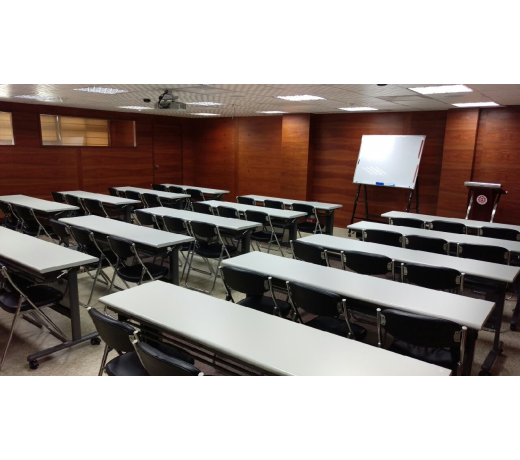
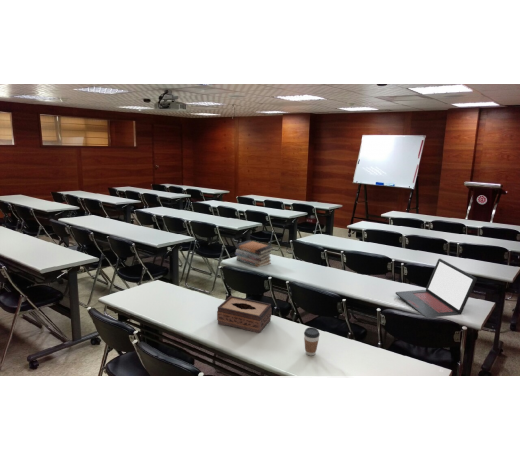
+ tissue box (244, 313)
+ book stack (253, 253)
+ laptop (433, 286)
+ coffee cup (311, 341)
